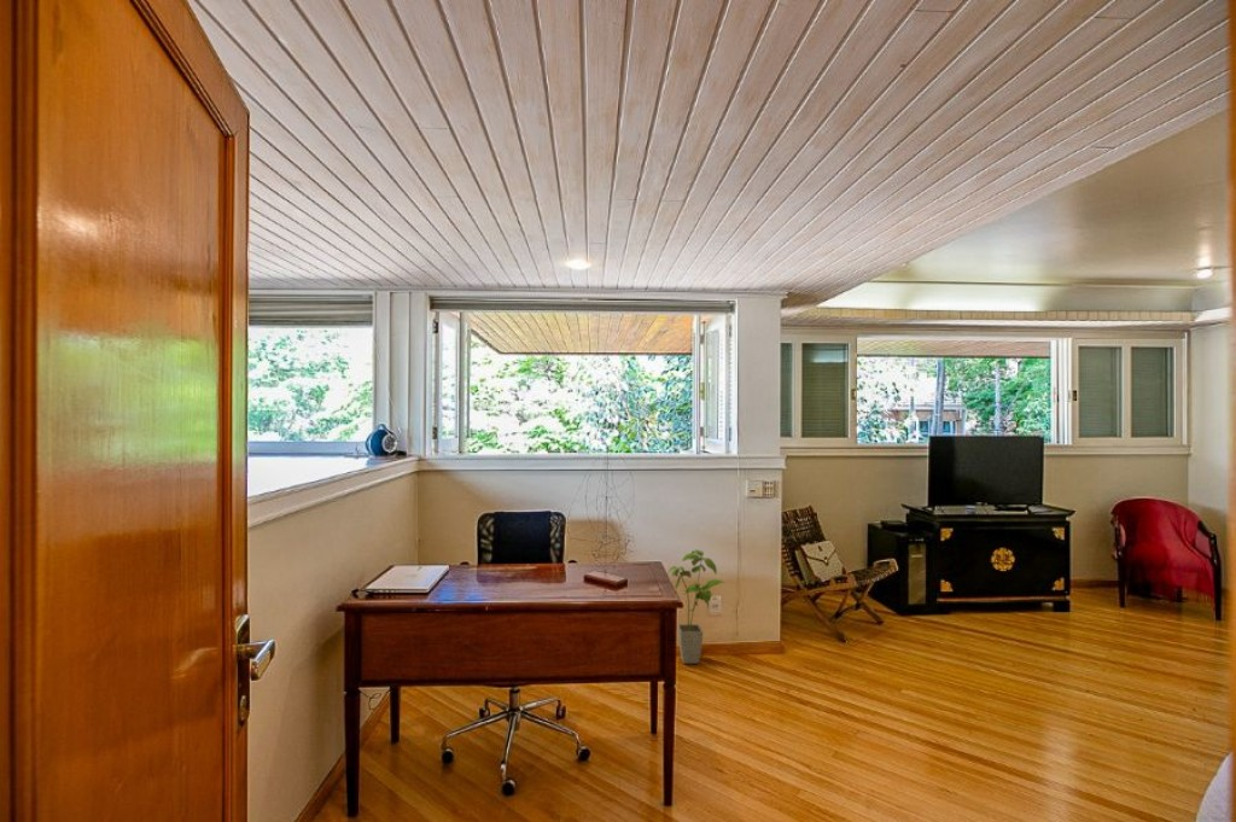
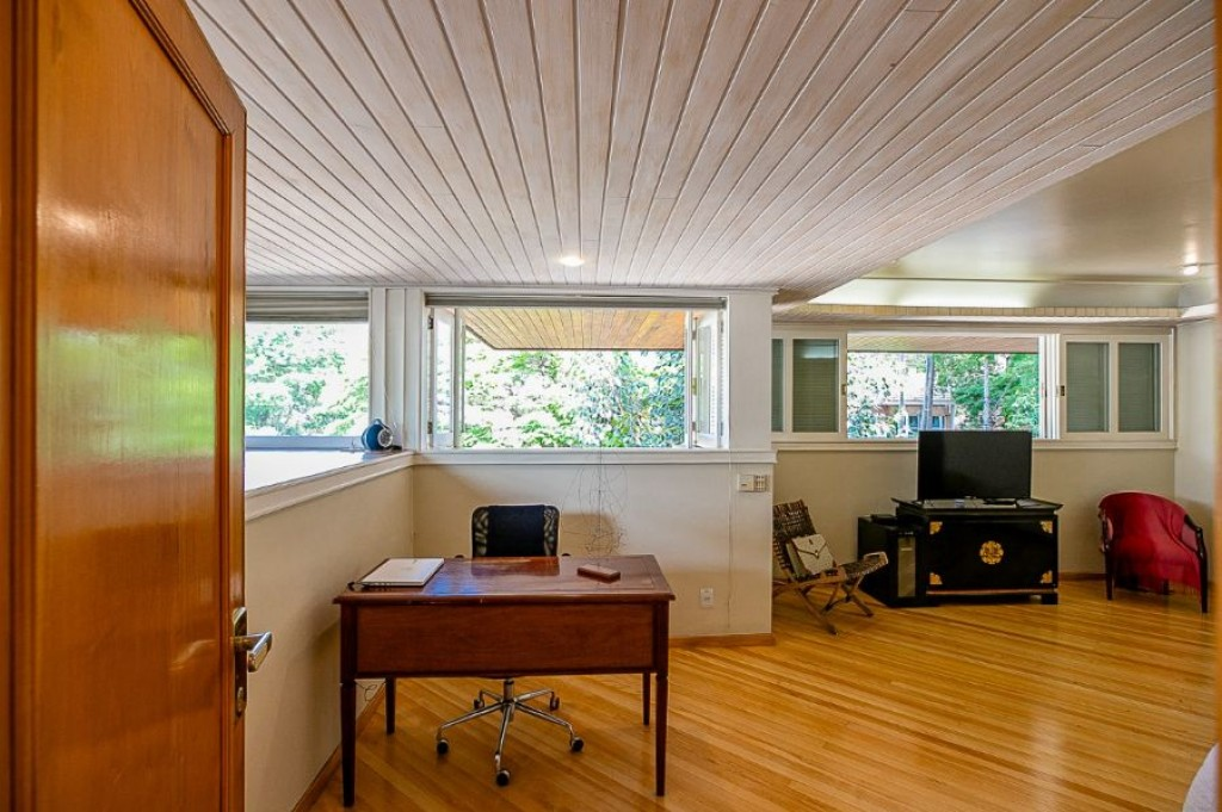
- house plant (696, 605)
